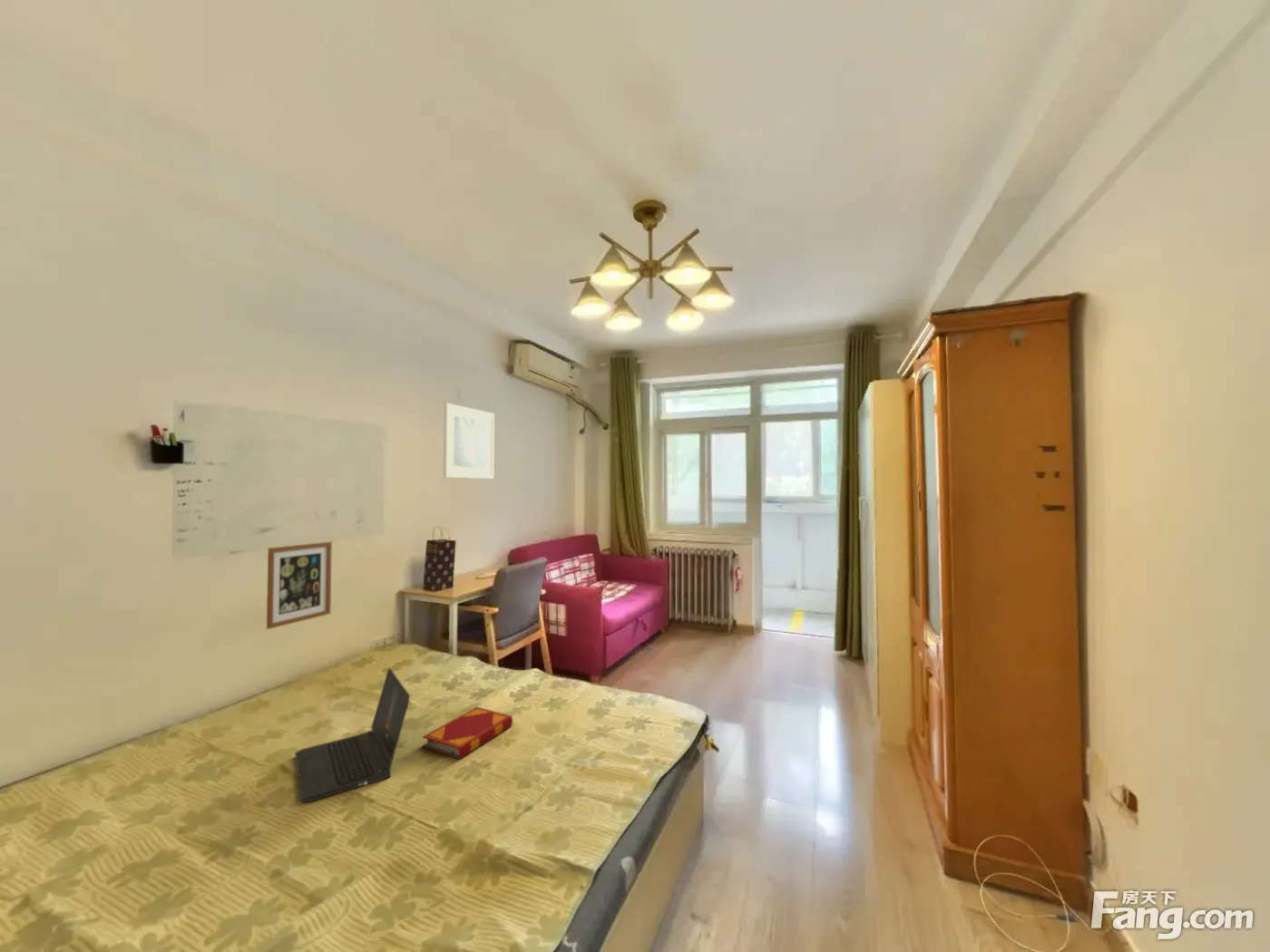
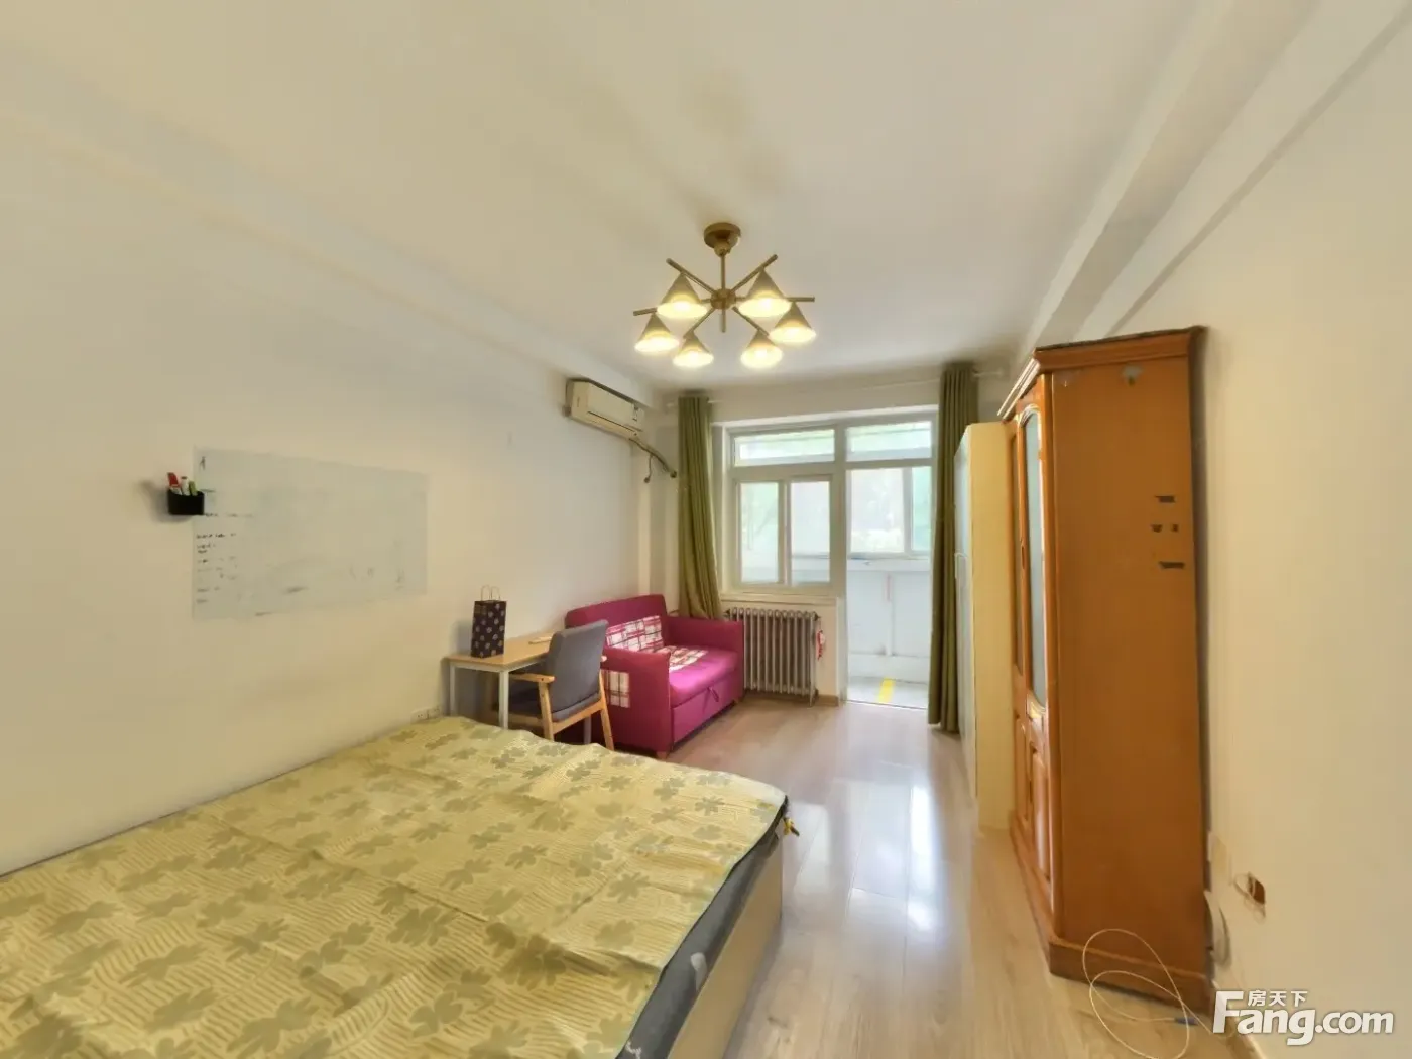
- hardback book (469, 731)
- wall art (300, 582)
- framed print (470, 442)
- laptop computer (355, 735)
